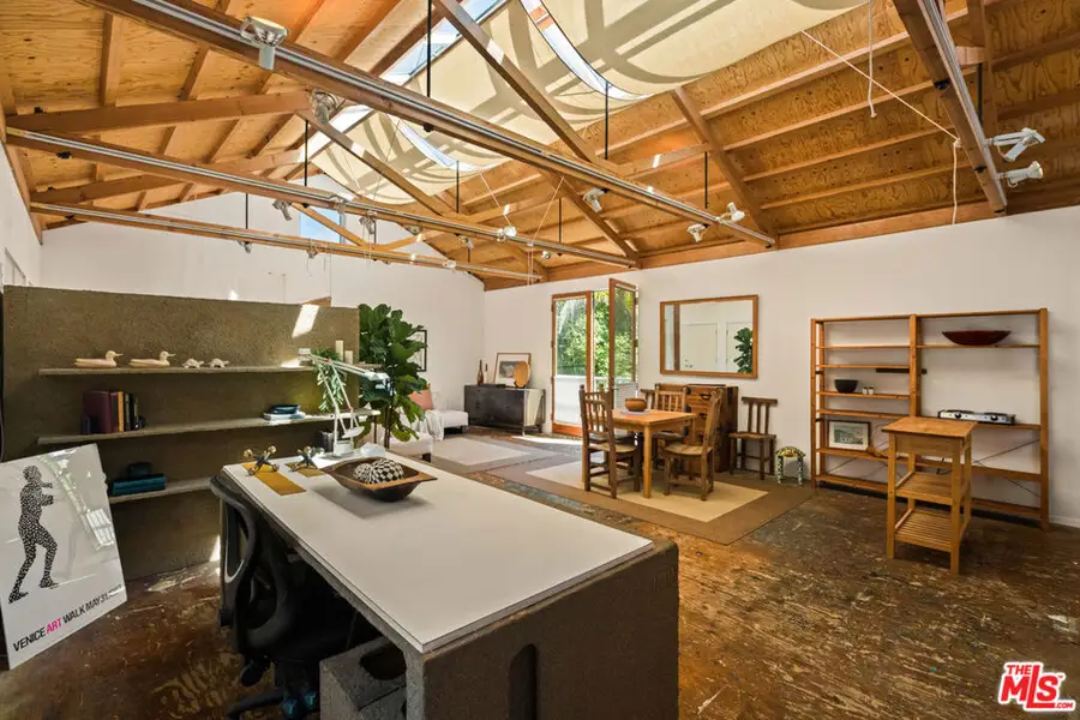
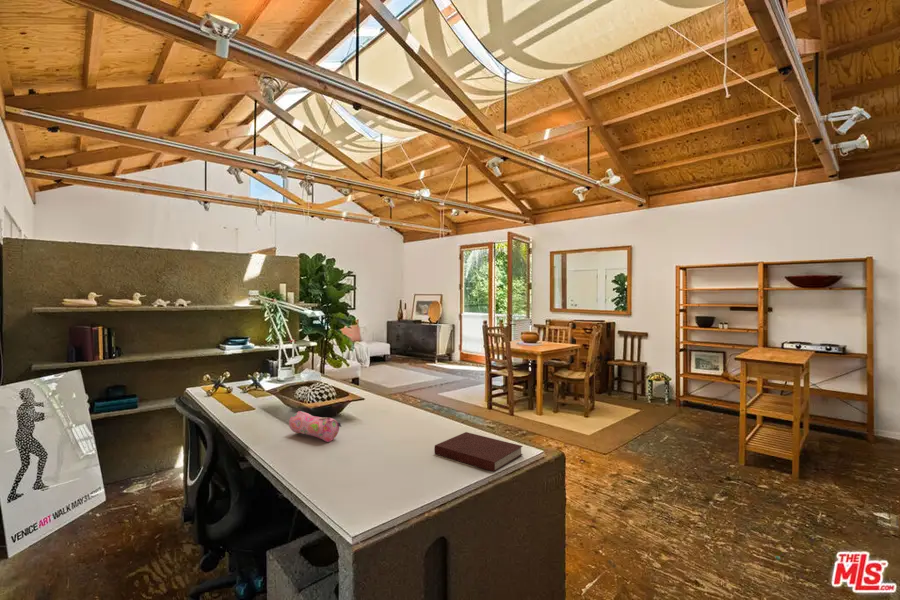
+ pencil case (314, 425)
+ notebook (478, 450)
